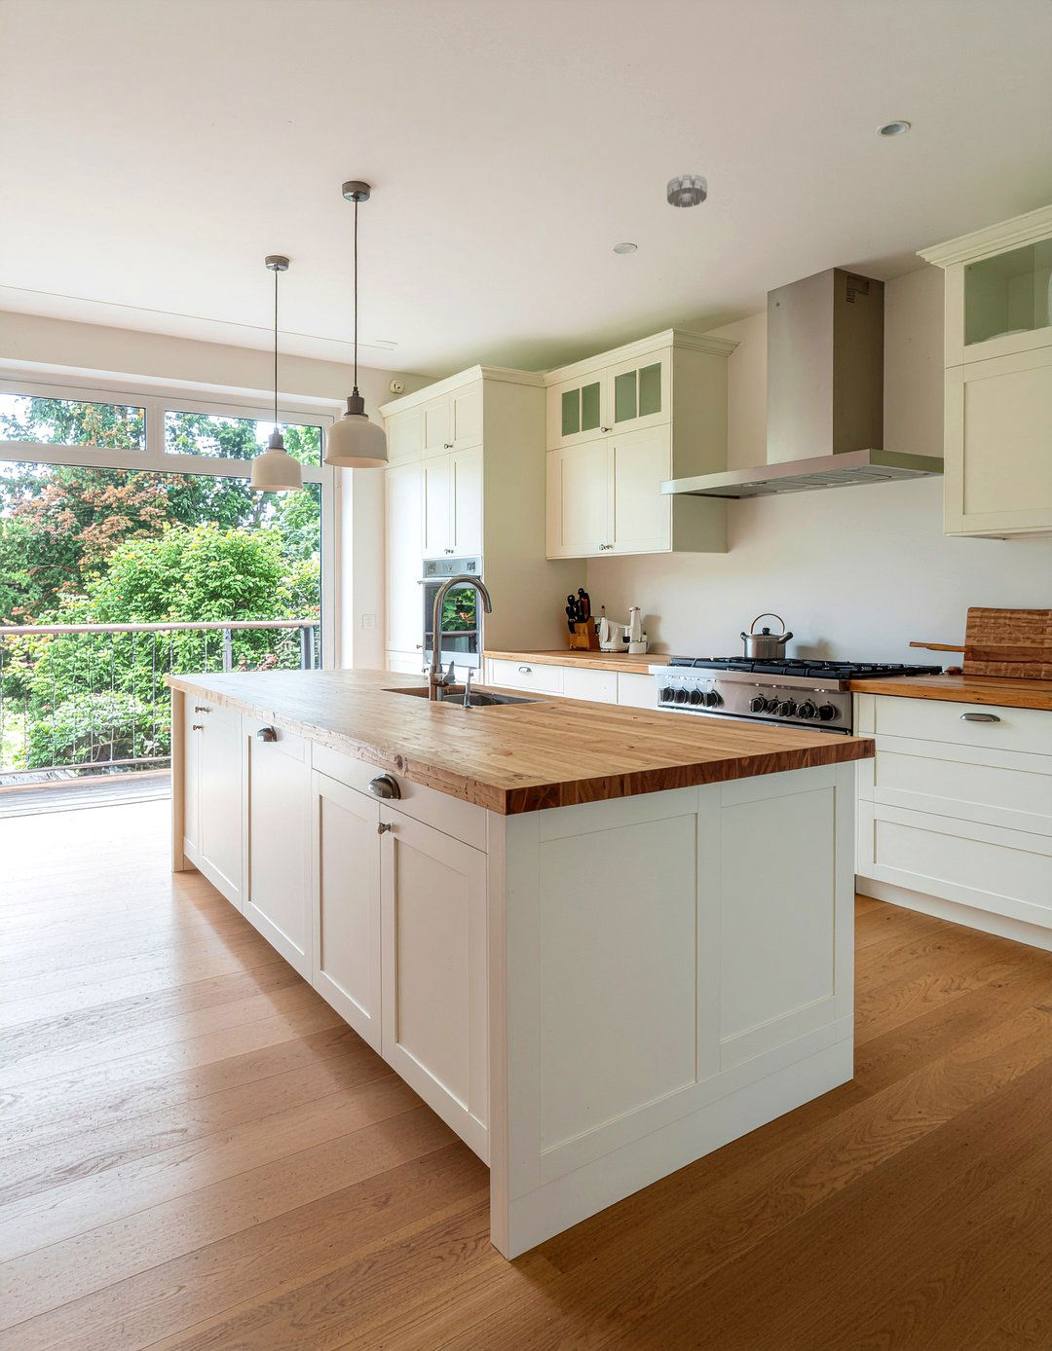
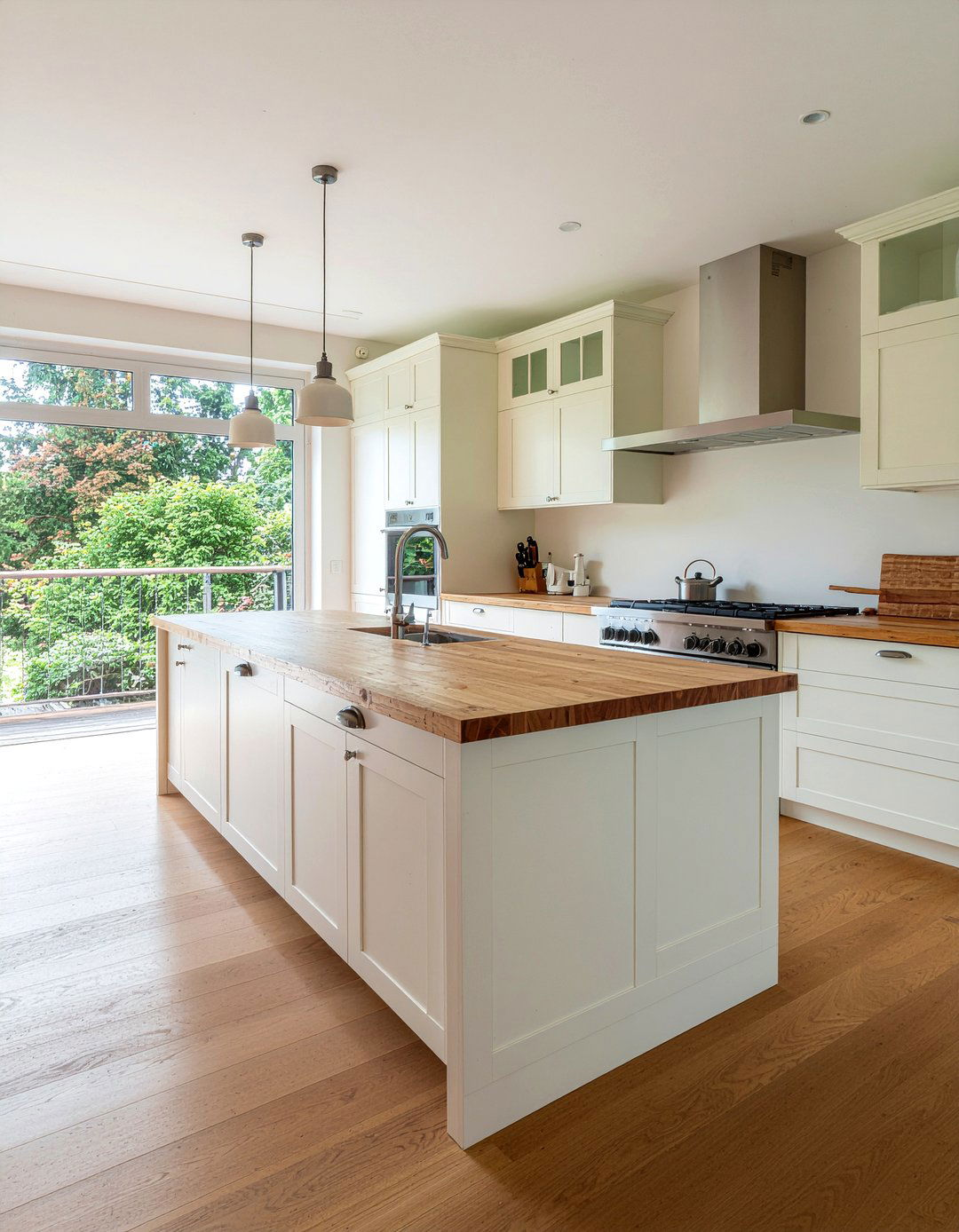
- smoke detector (687, 189)
